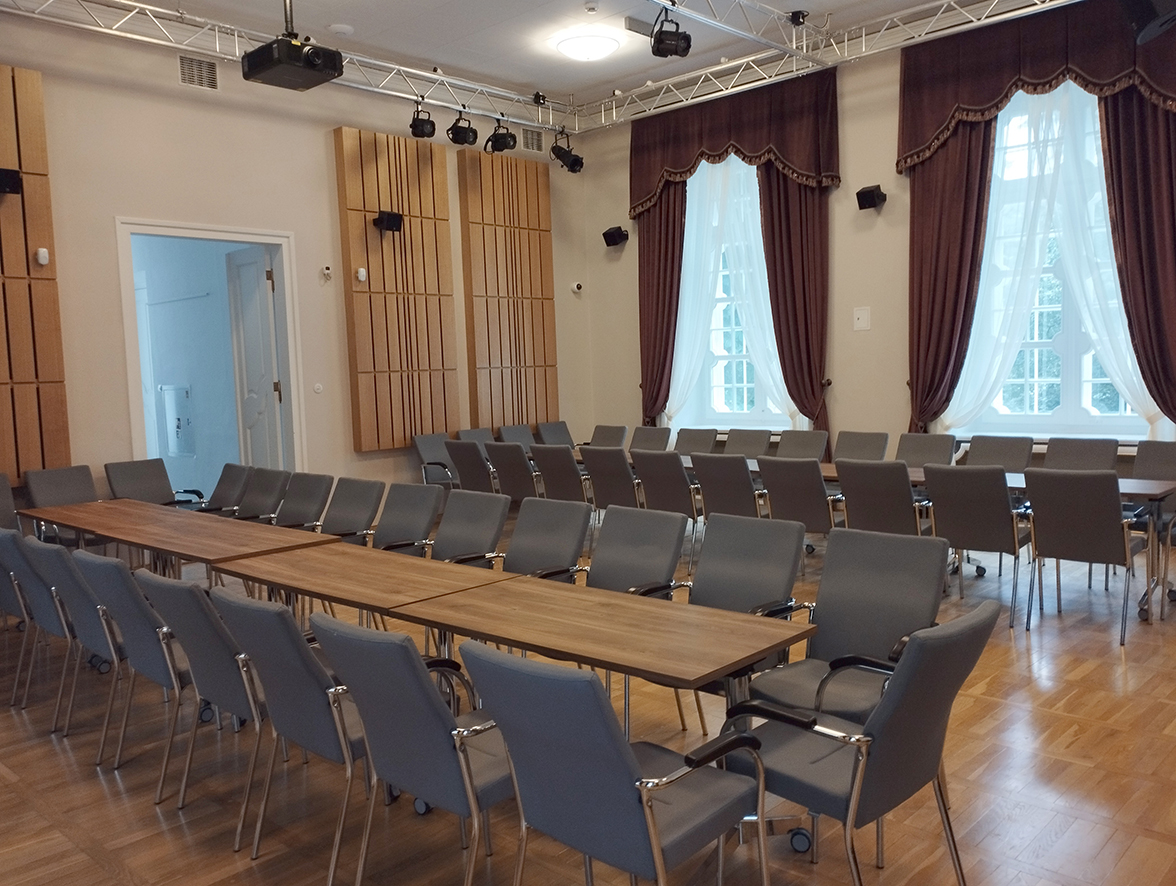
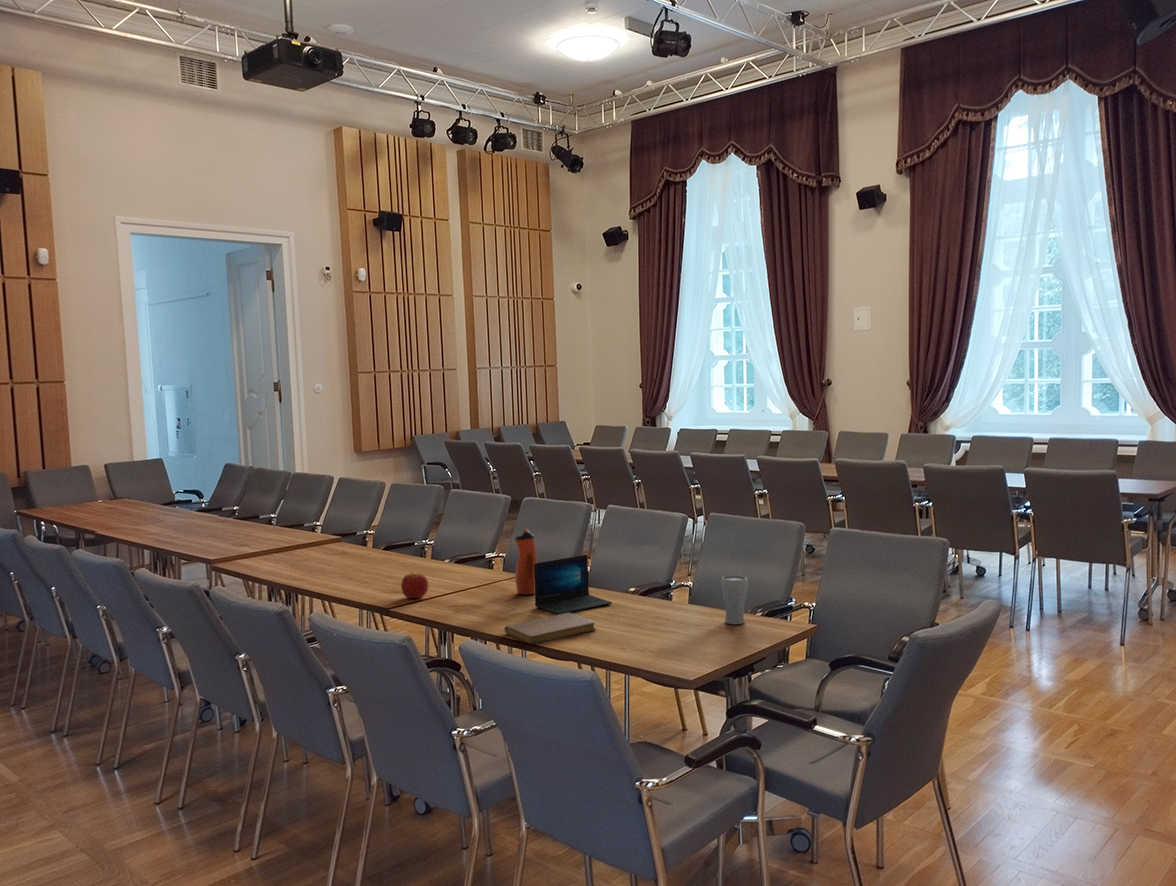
+ laptop (572, 583)
+ drinking glass (734, 600)
+ apple (414, 584)
+ water bottle (526, 561)
+ notebook (550, 627)
